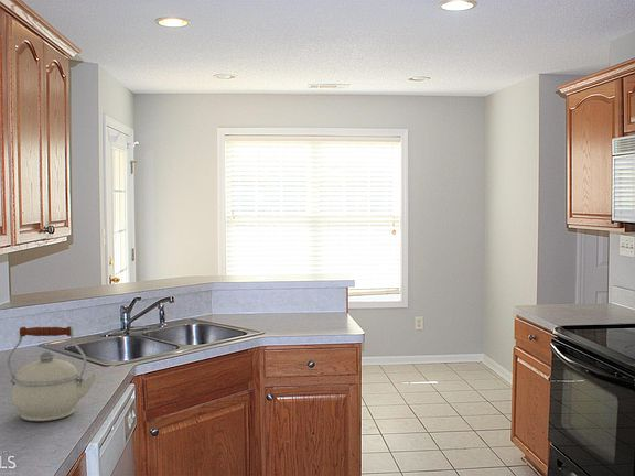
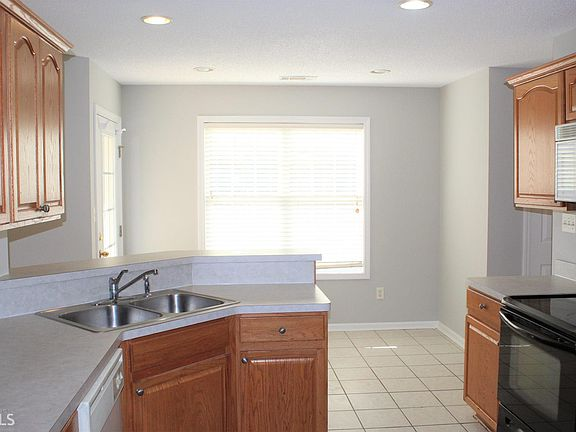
- kettle (52, 370)
